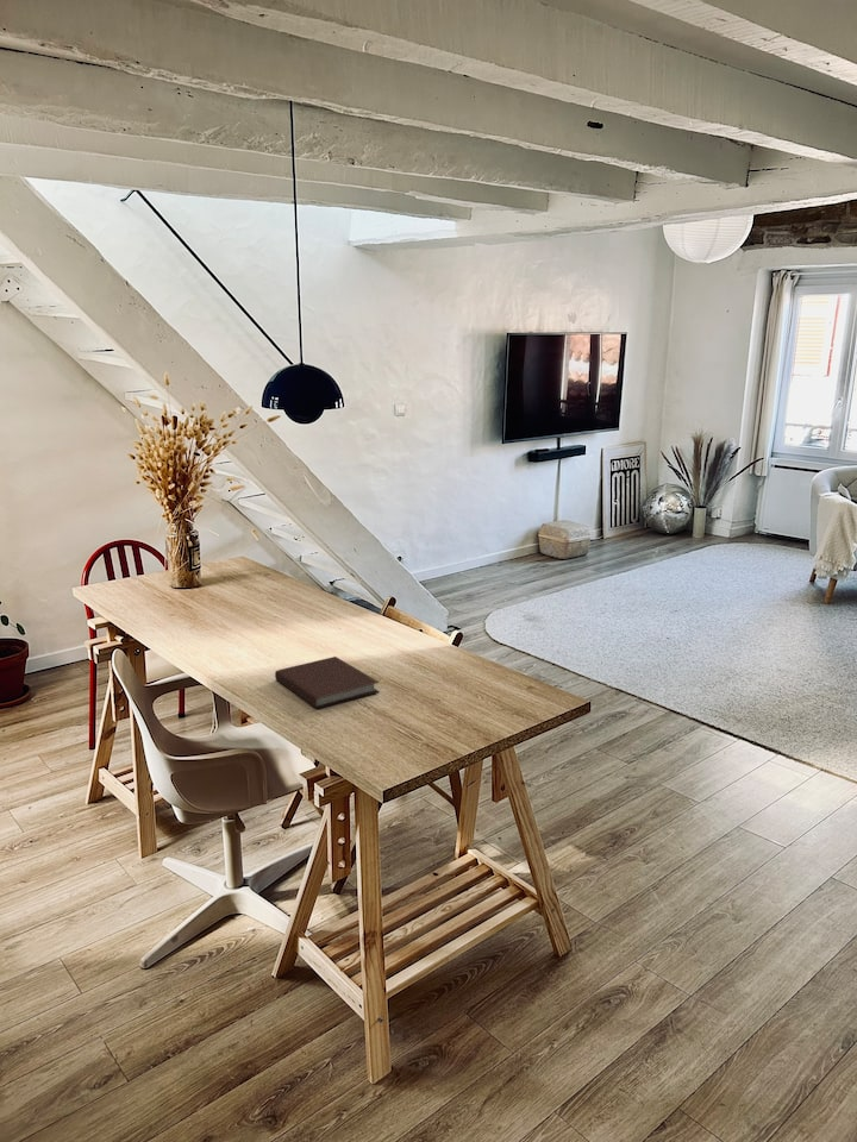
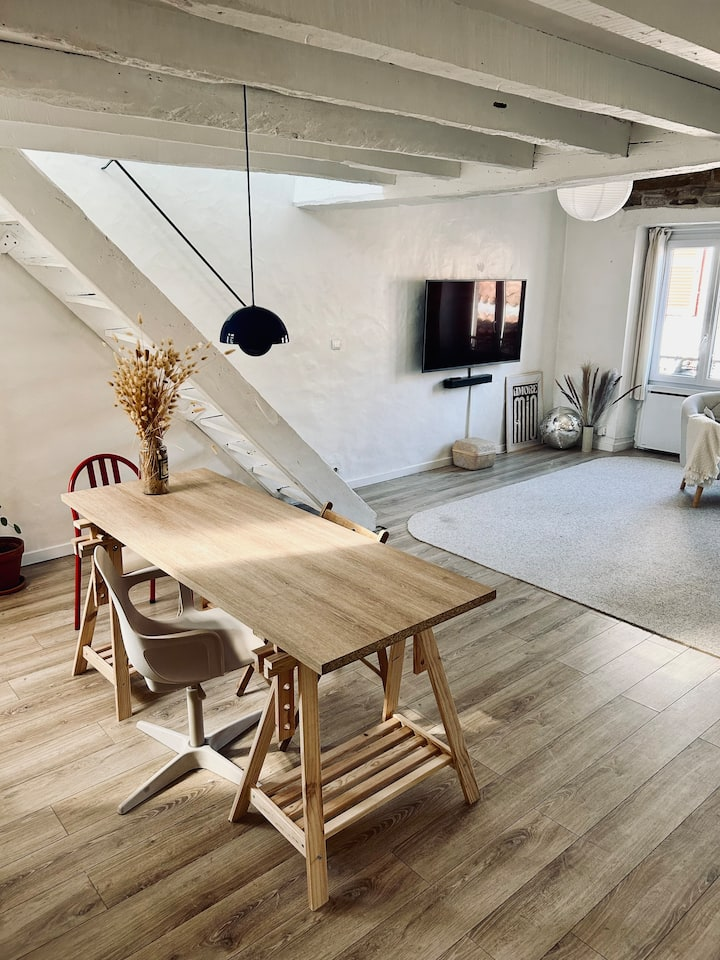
- notebook (326, 680)
